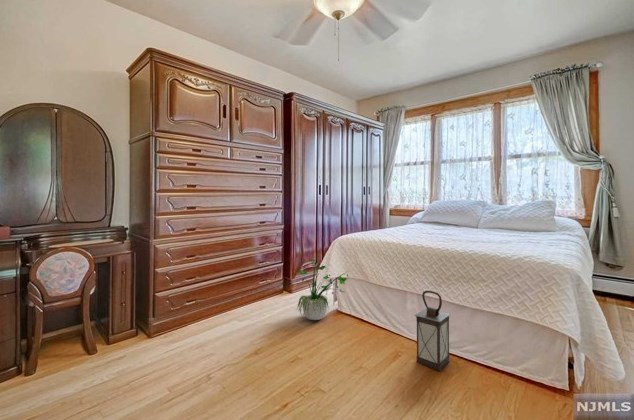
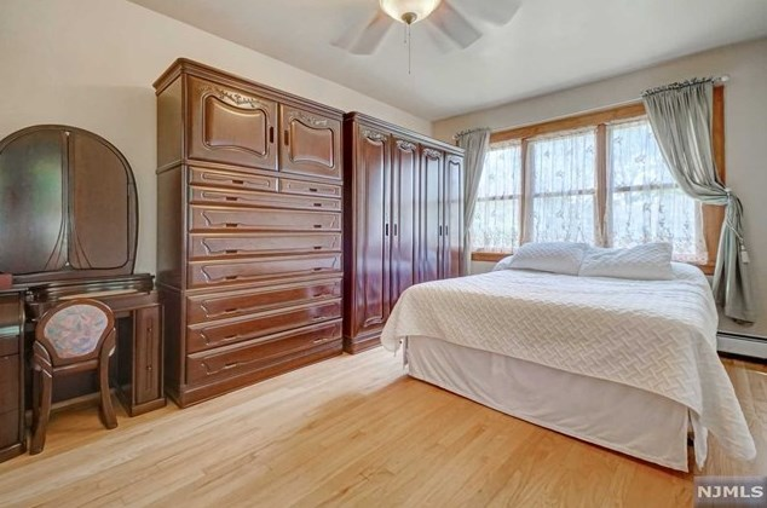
- lantern (433, 325)
- potted plant (323, 285)
